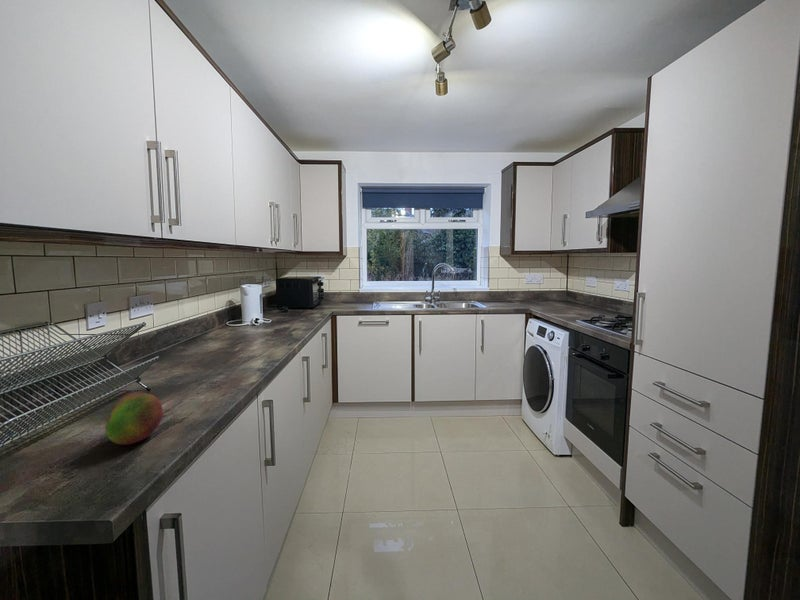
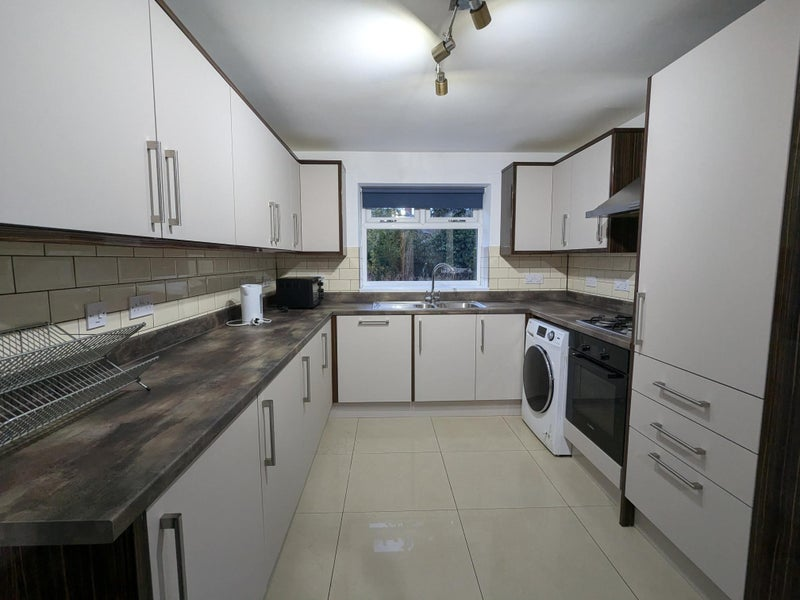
- fruit (134, 418)
